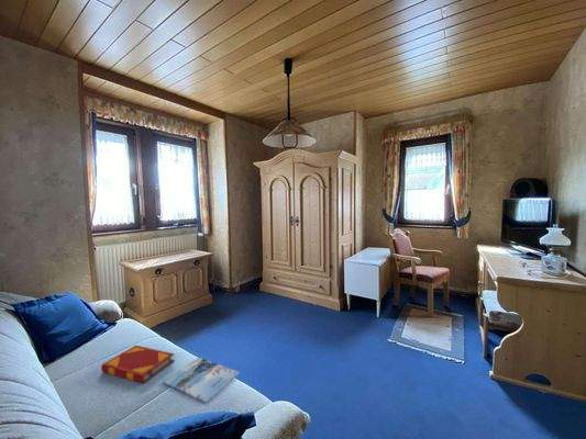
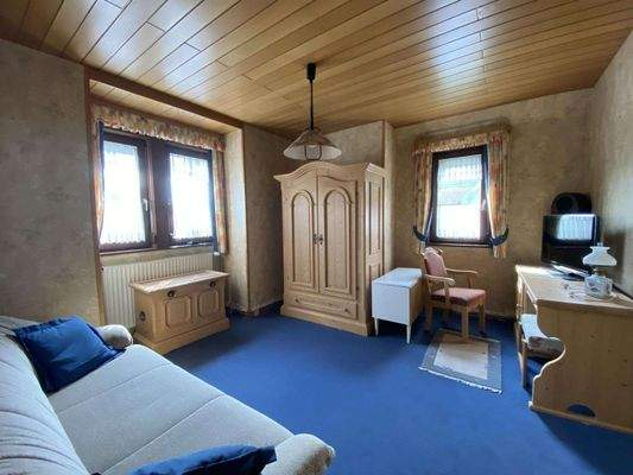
- magazine (201, 376)
- hardback book (139, 362)
